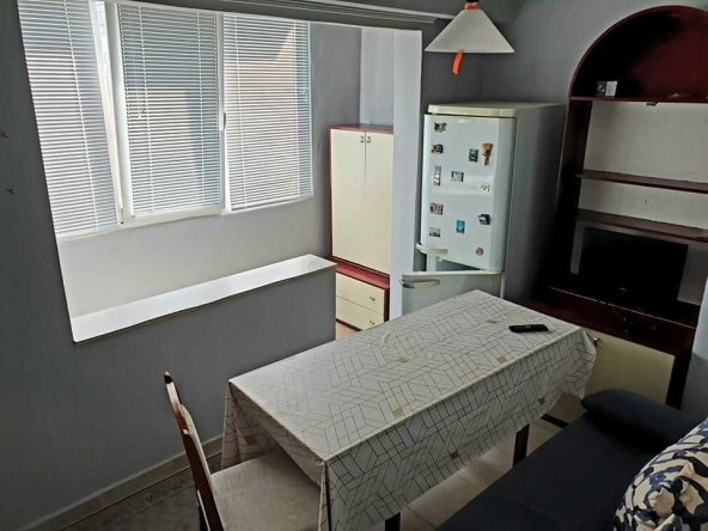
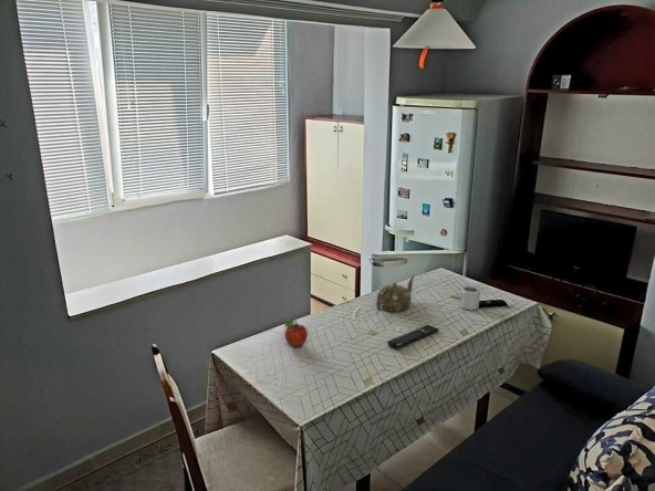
+ fruit (294, 332)
+ cup (471, 296)
+ teapot (396, 293)
+ remote control (413, 336)
